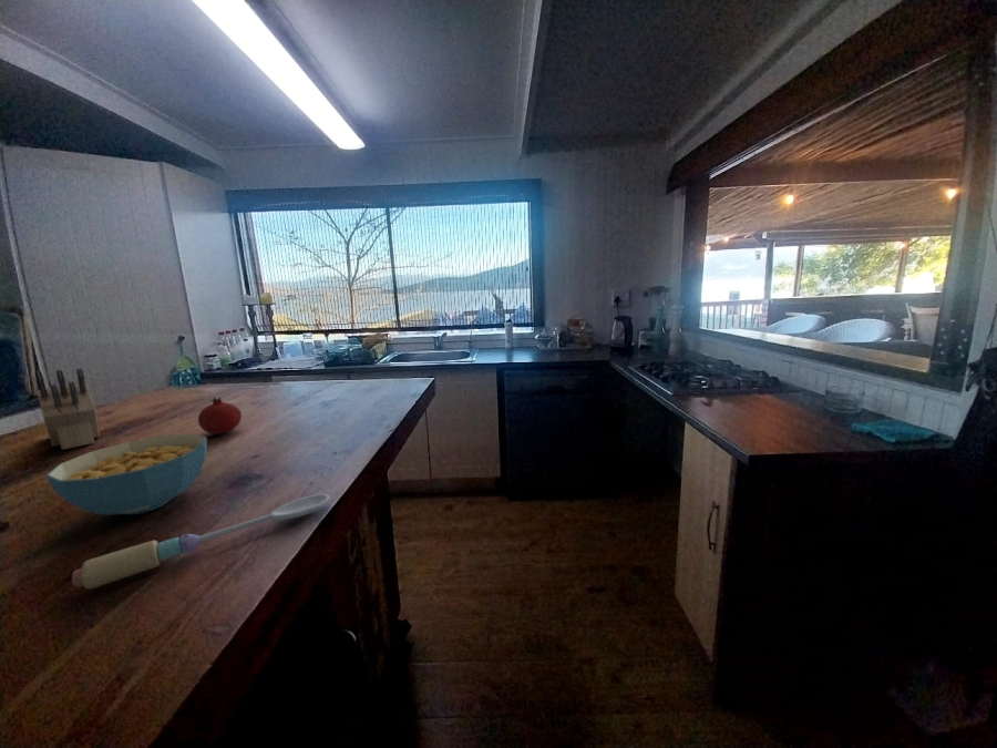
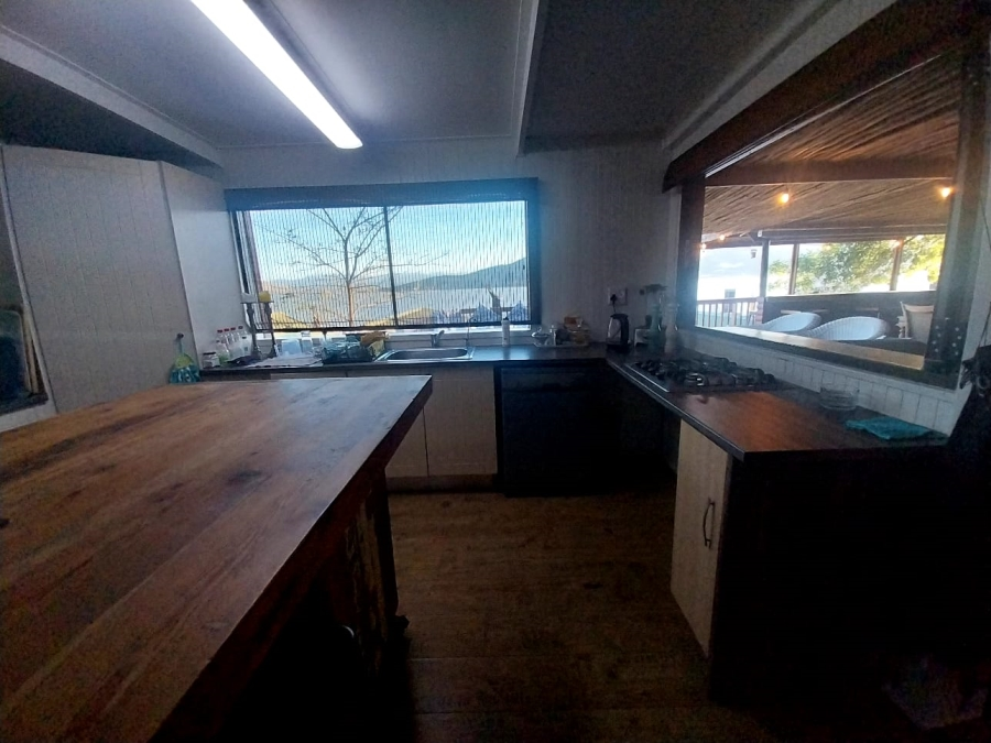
- knife block (66, 404)
- fruit (219, 414)
- spoon (223, 531)
- cereal bowl (141, 480)
